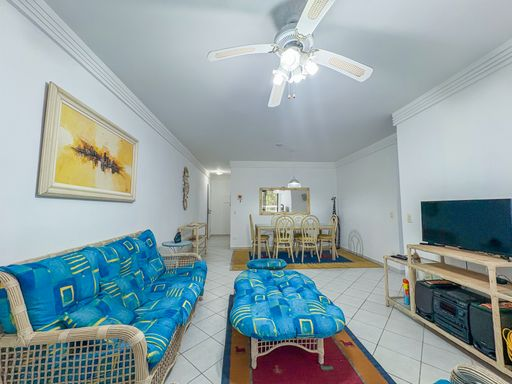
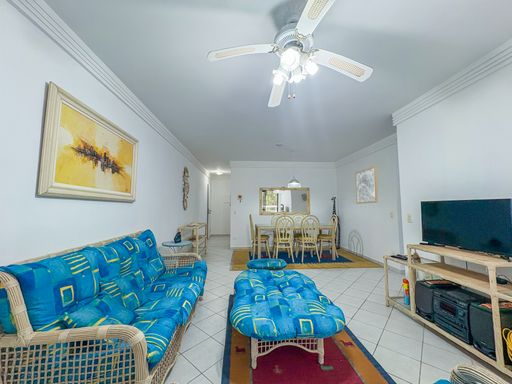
+ wall art (365, 186)
